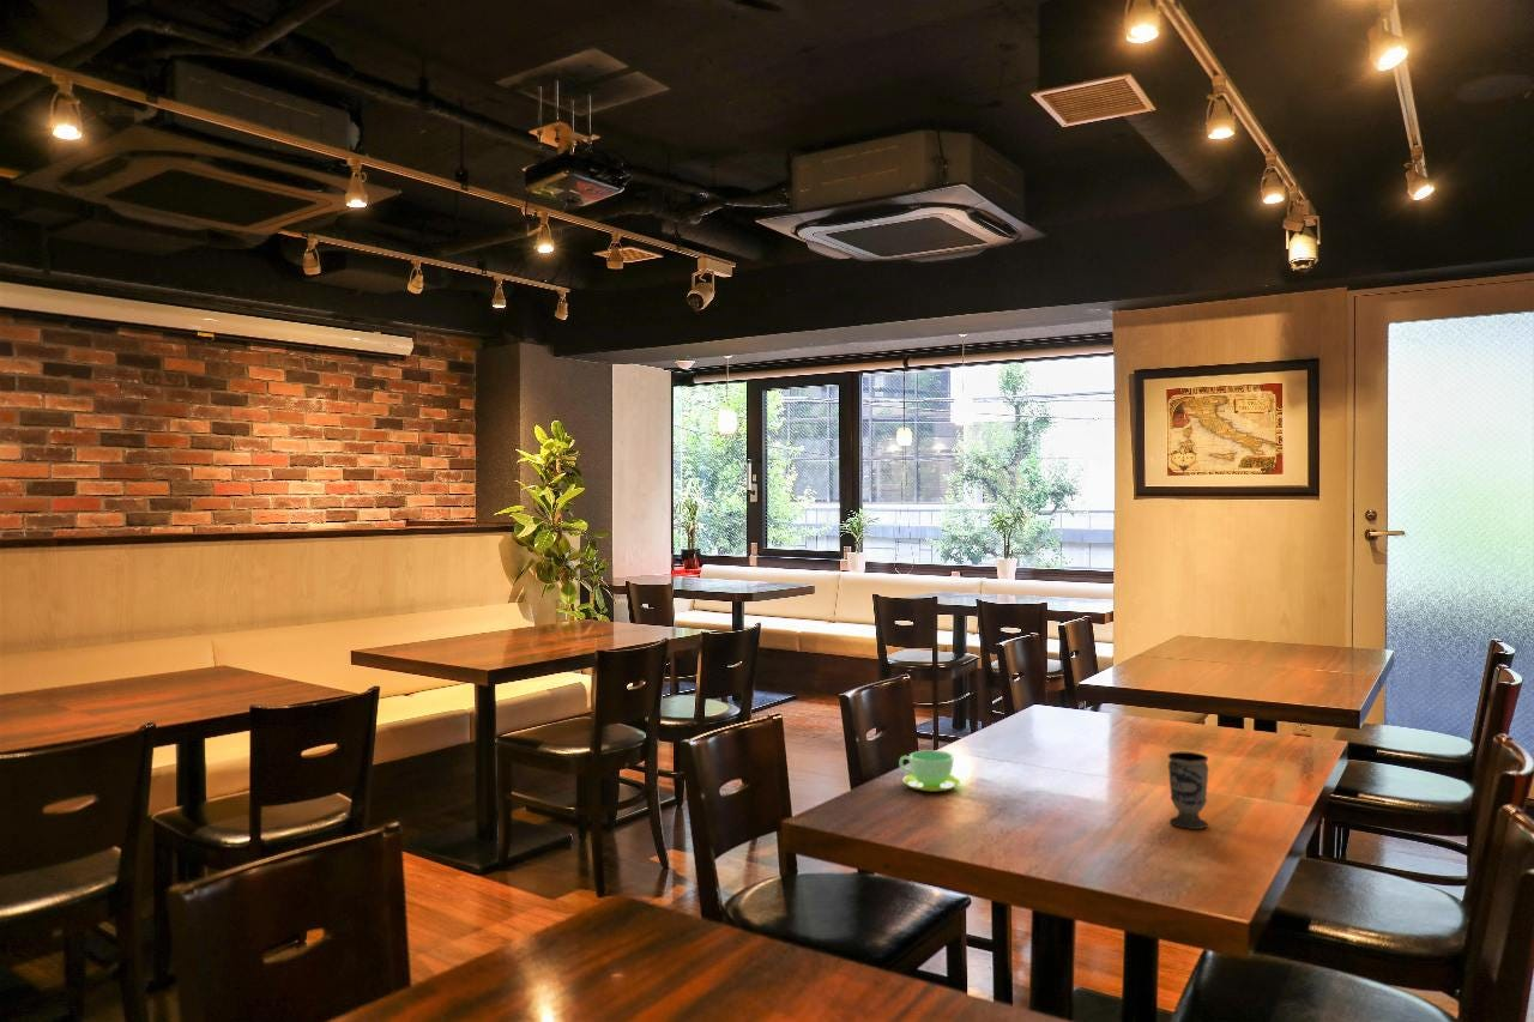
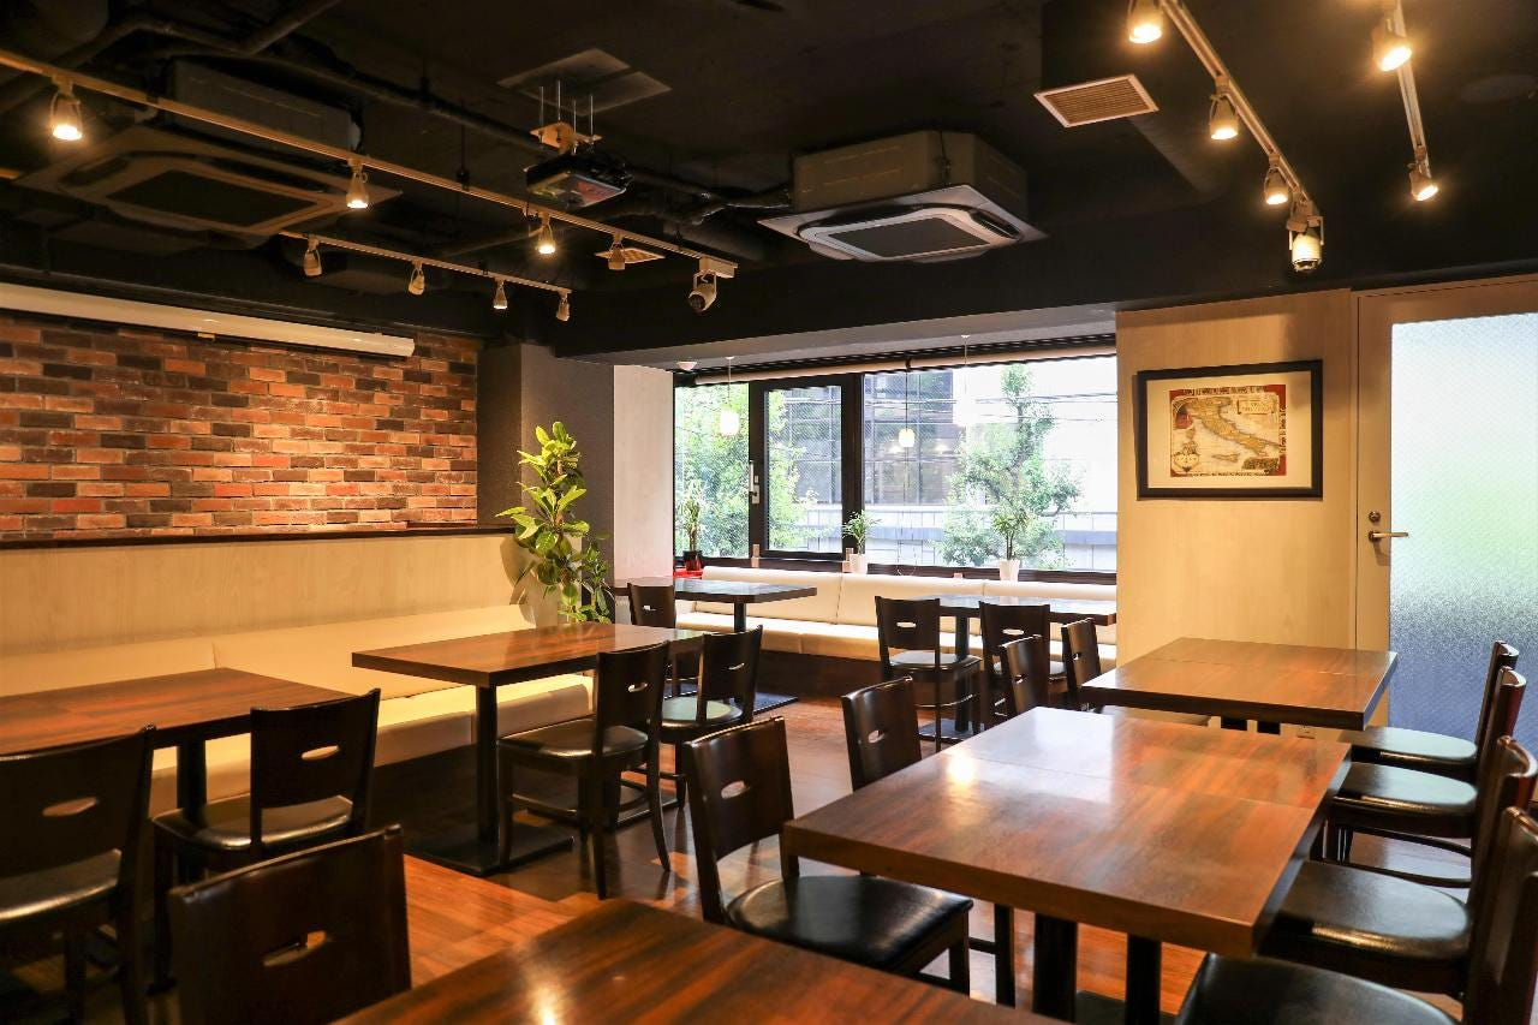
- cup (930, 770)
- cup (1188, 790)
